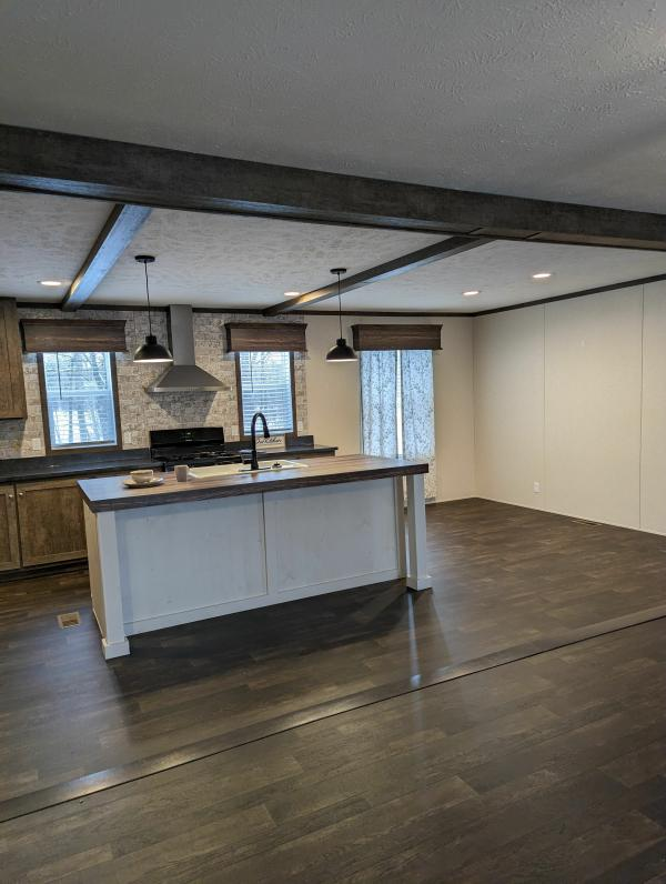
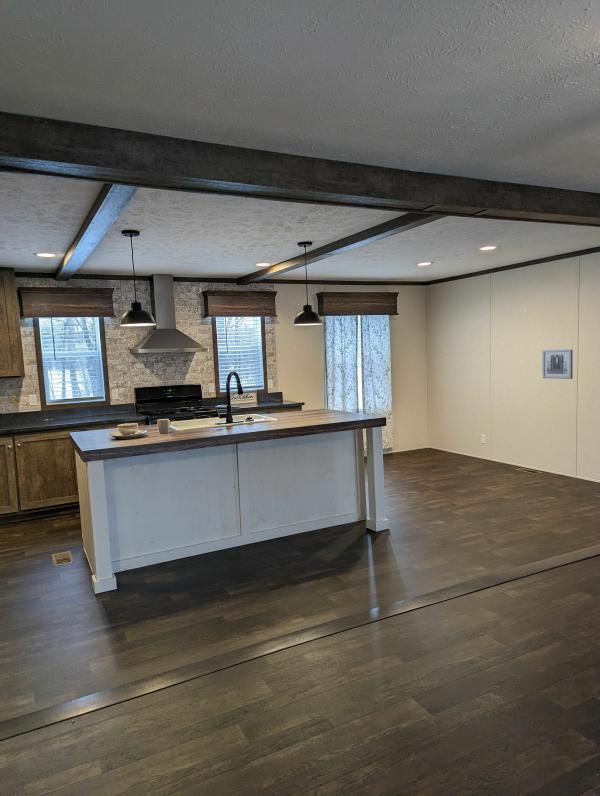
+ wall art (557, 364)
